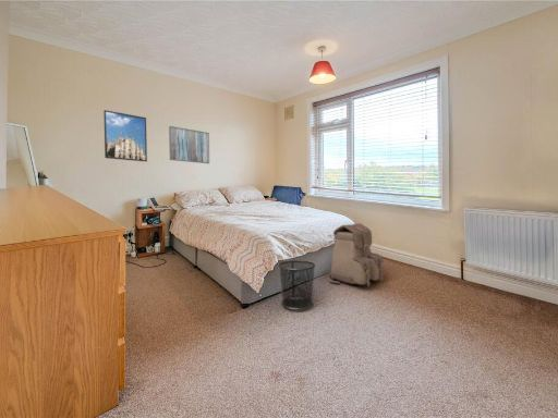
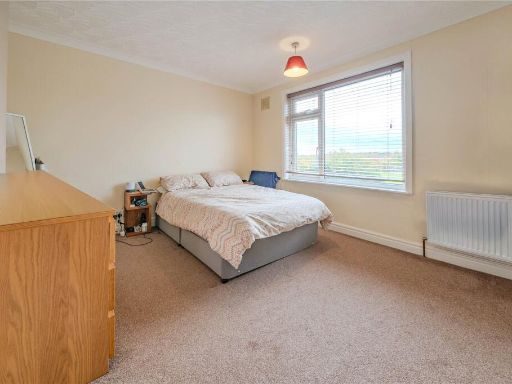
- waste bin (296, 284)
- wall art (190, 145)
- backpack (354, 251)
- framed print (125, 136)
